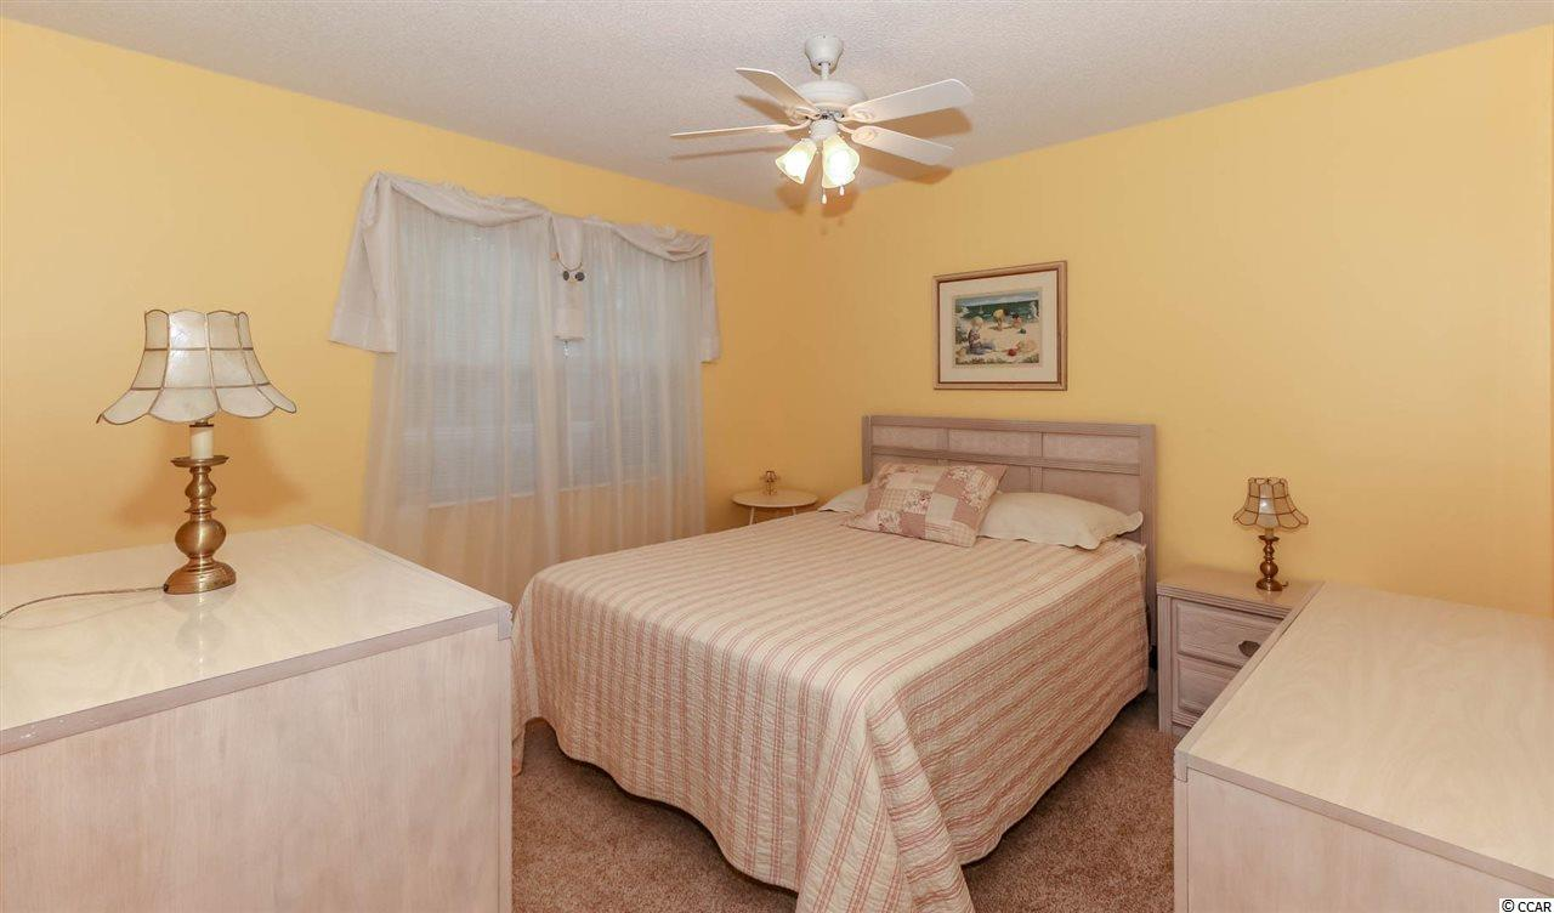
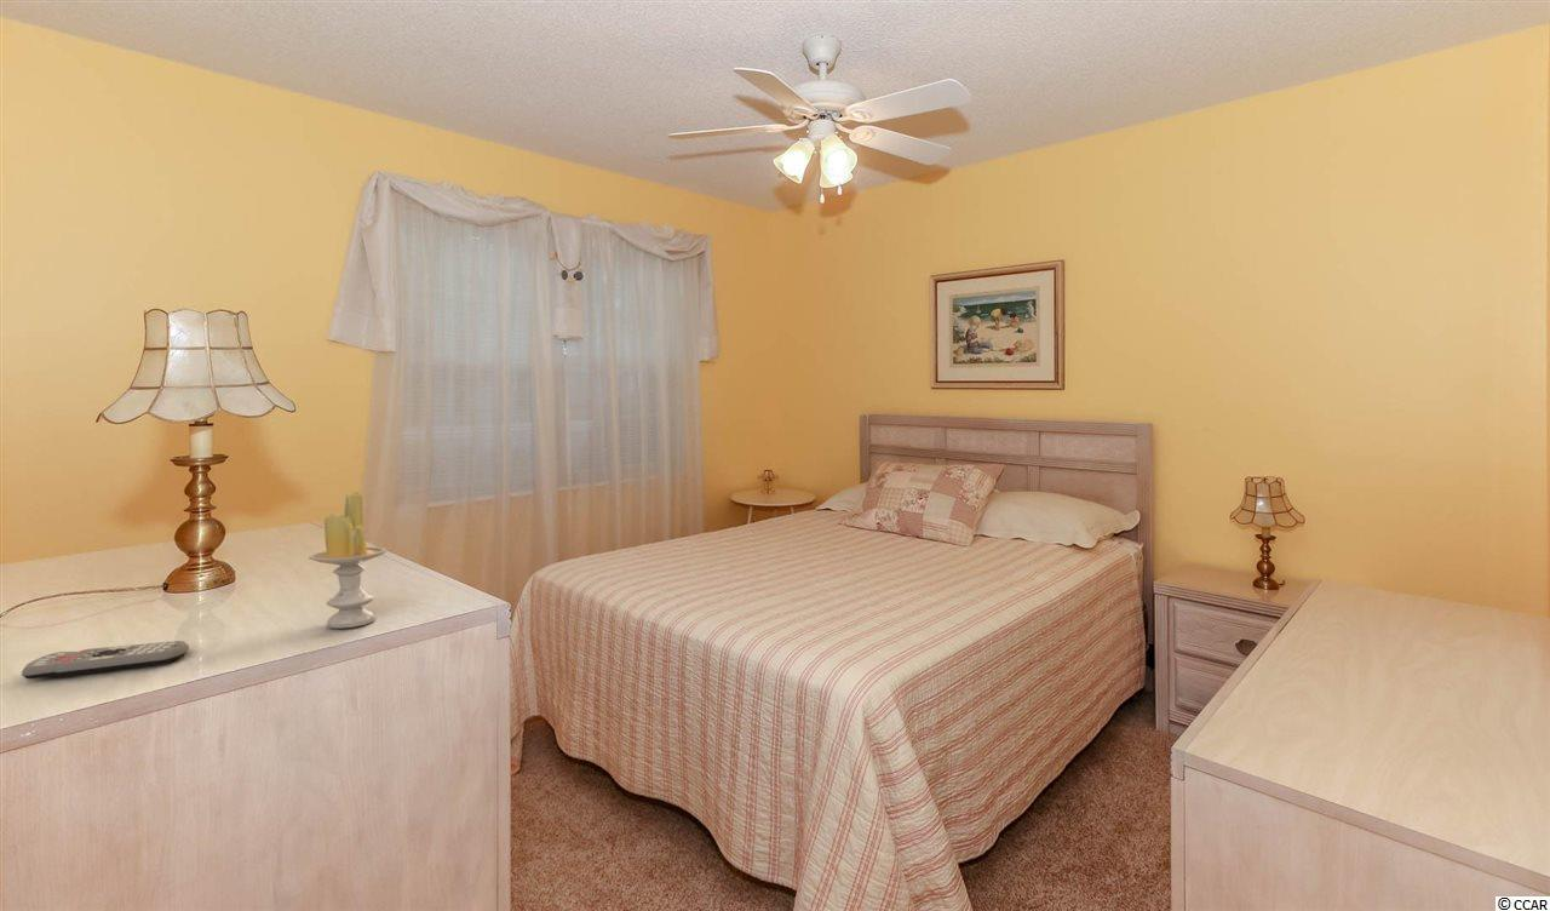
+ remote control (111, 658)
+ candle (349, 557)
